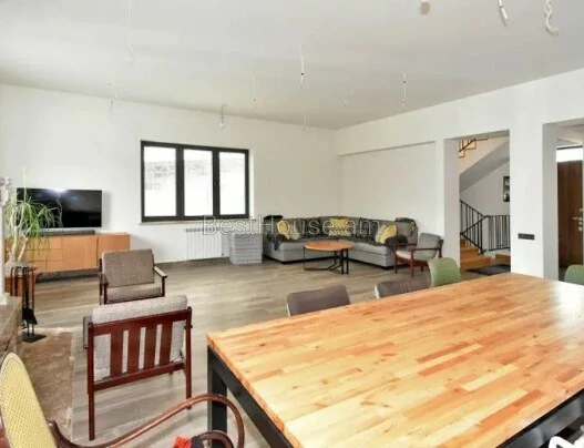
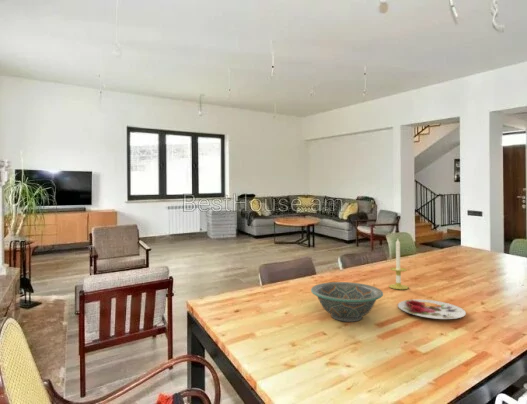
+ candle (398, 262)
+ decorative bowl (346, 303)
+ plate (430, 307)
